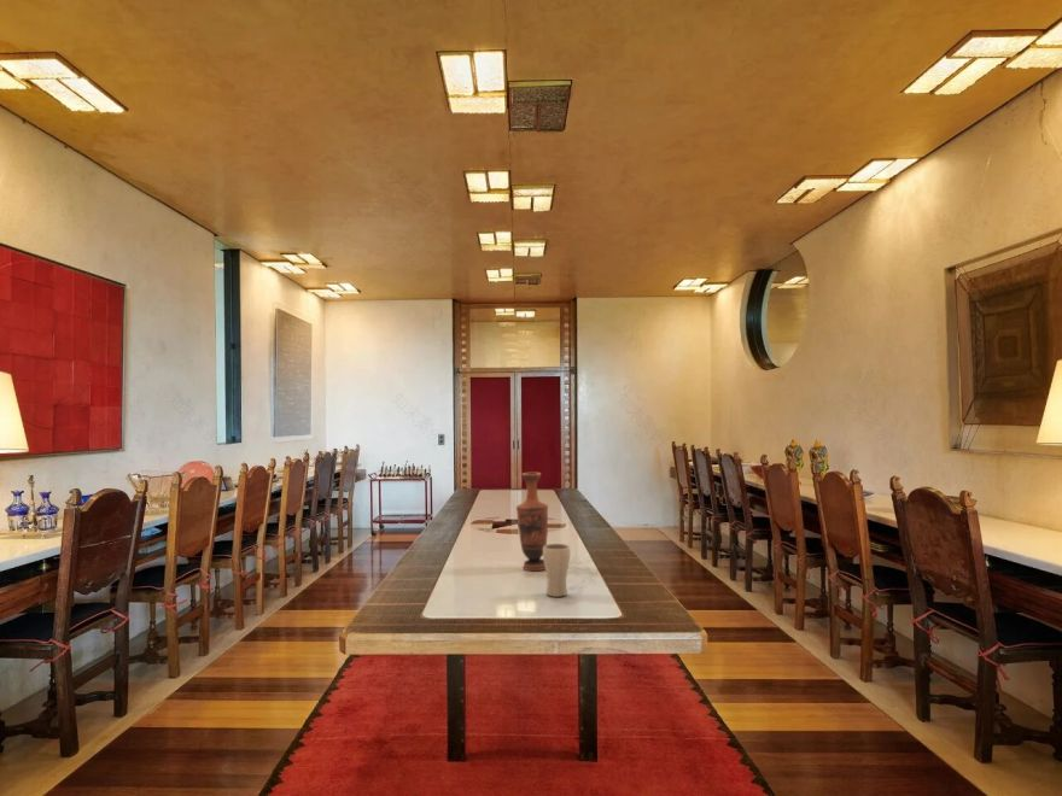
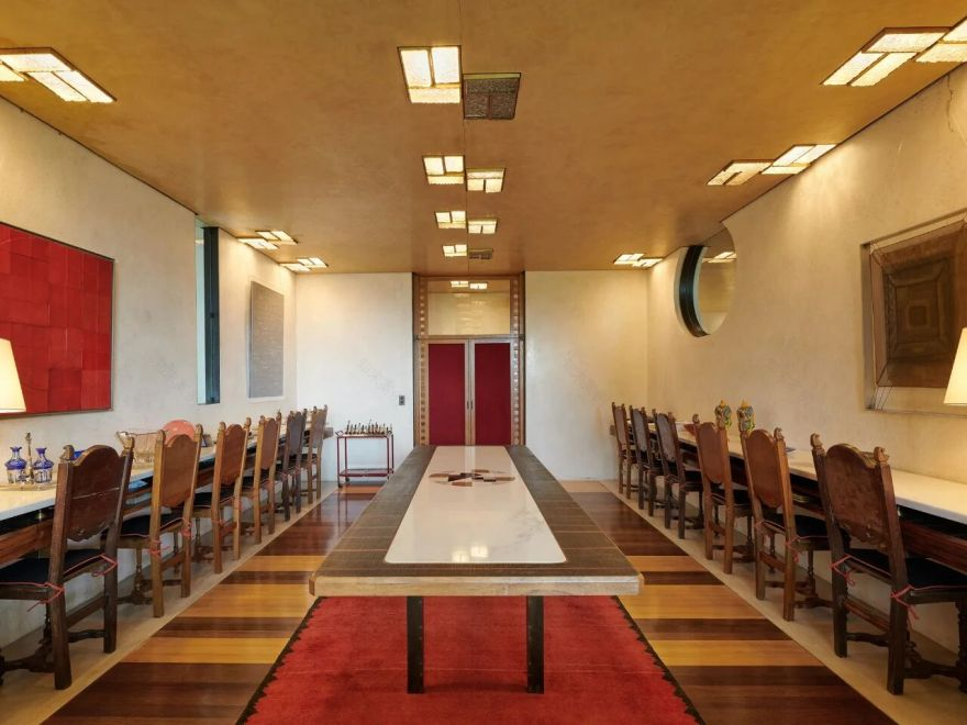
- vase (532, 520)
- drinking glass (556, 569)
